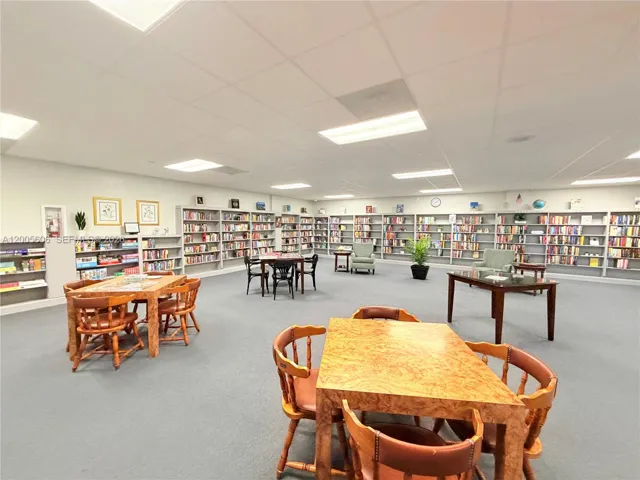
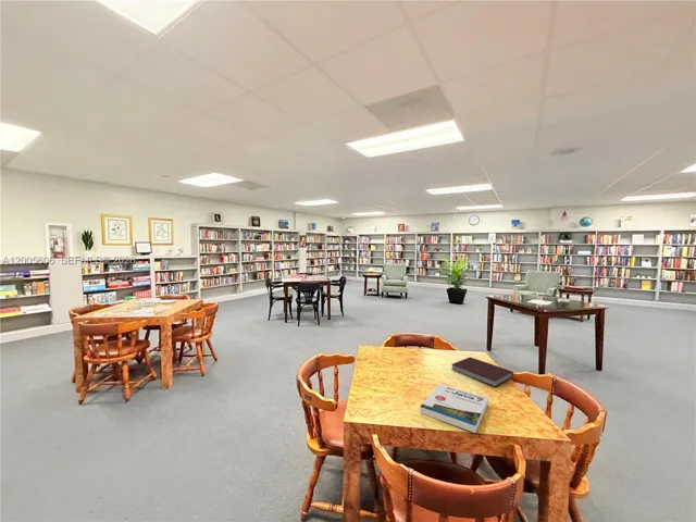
+ notebook (481, 370)
+ book (455, 405)
